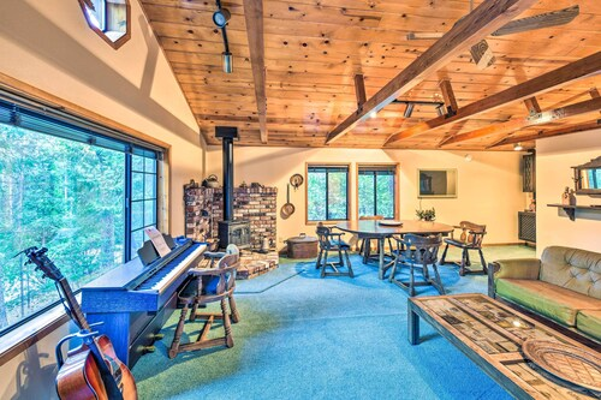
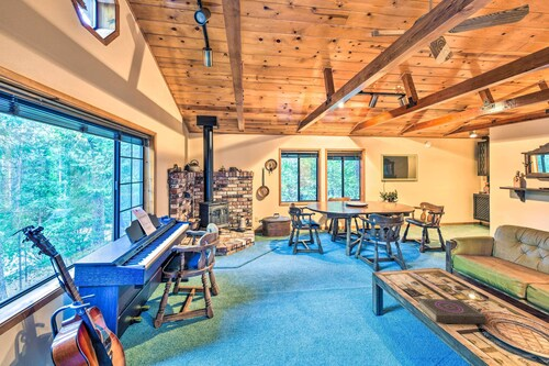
+ book (449, 310)
